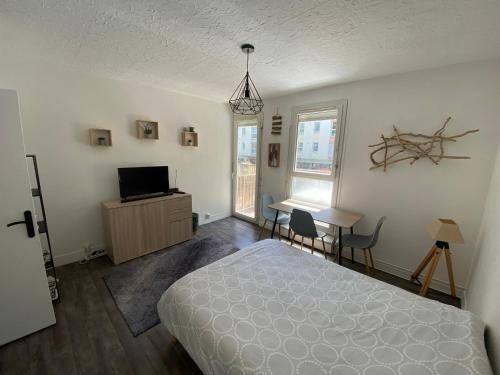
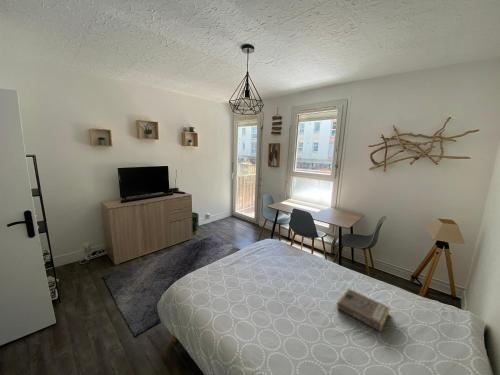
+ book (362, 307)
